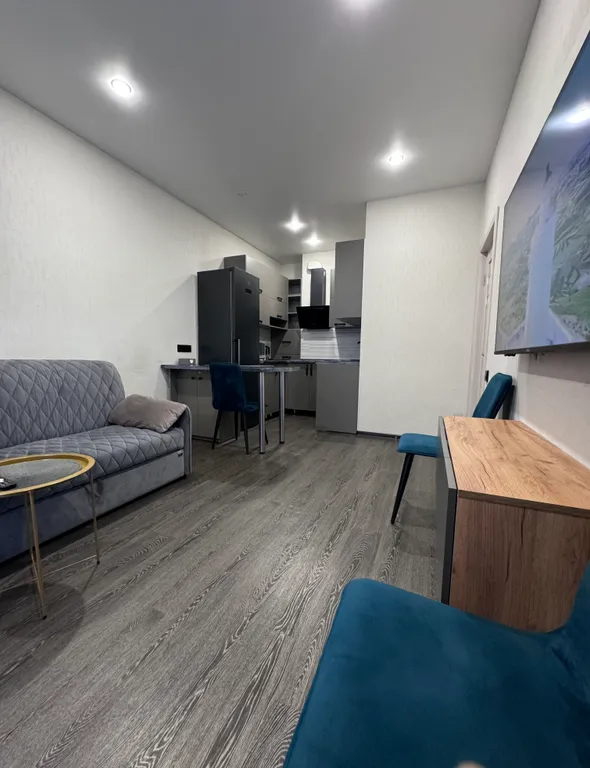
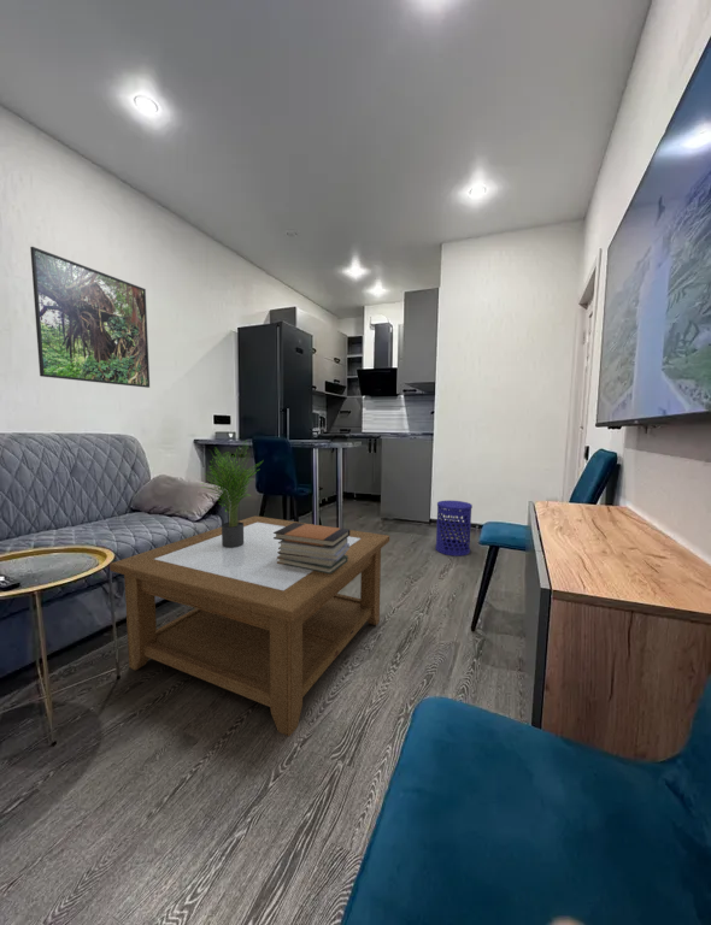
+ book stack (312, 546)
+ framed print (99, 326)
+ coffee table (268, 595)
+ potted plant (229, 494)
+ waste bin (453, 528)
